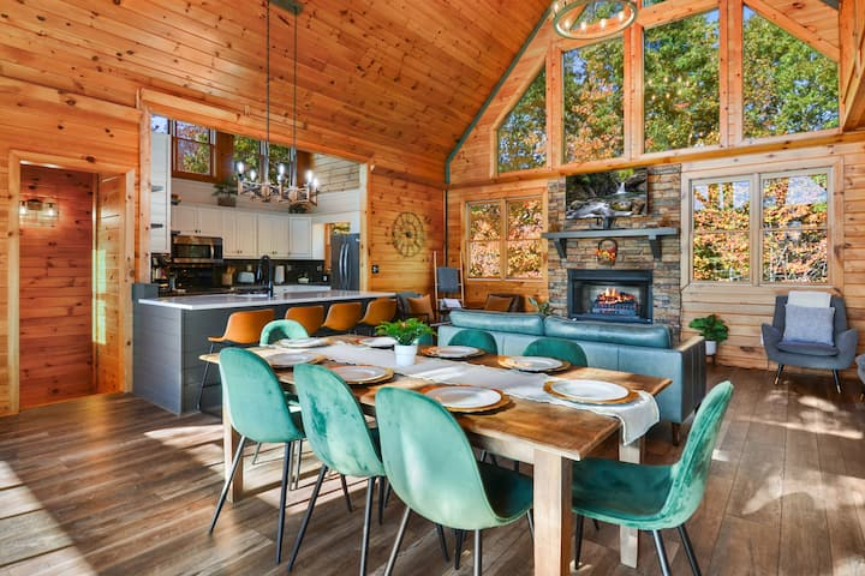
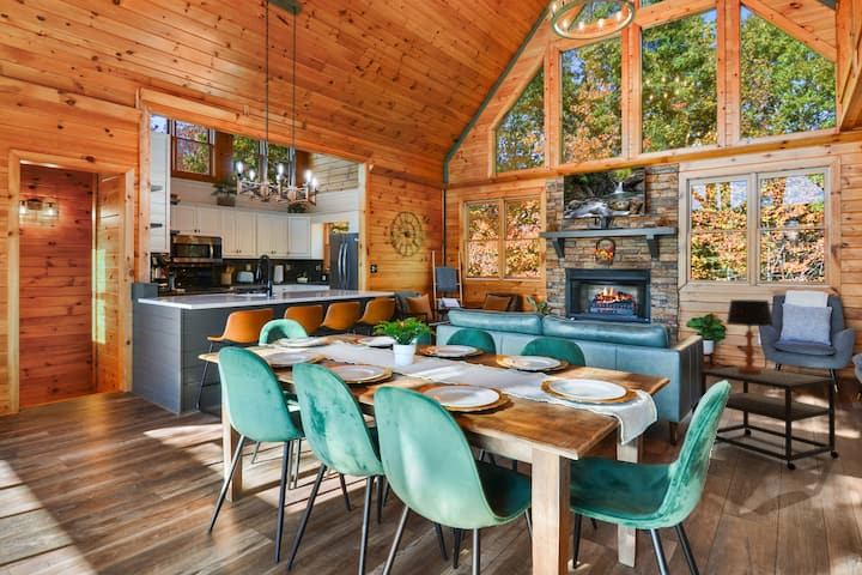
+ table lamp (748, 335)
+ side table (766, 412)
